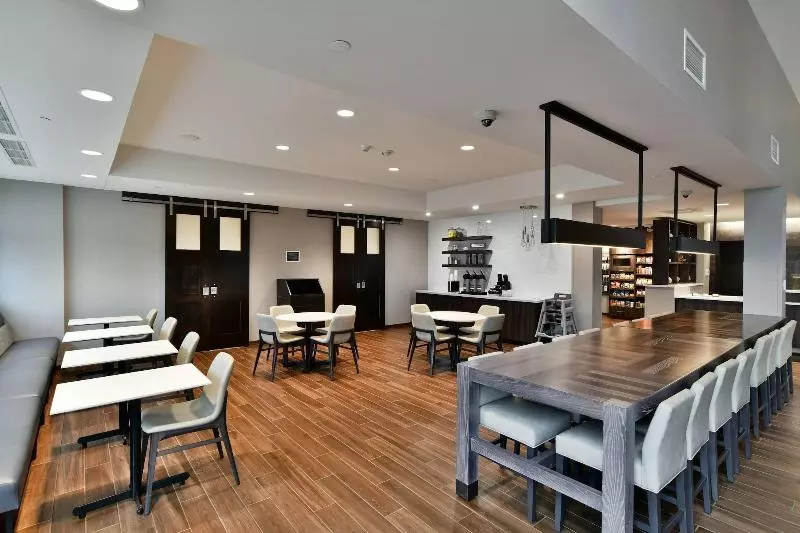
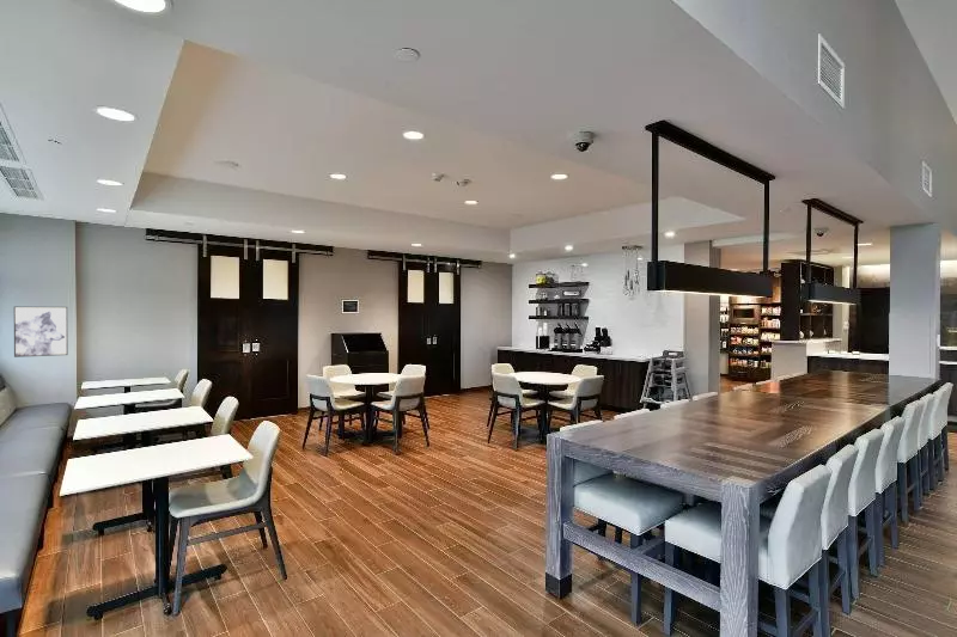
+ wall art (41, 331)
